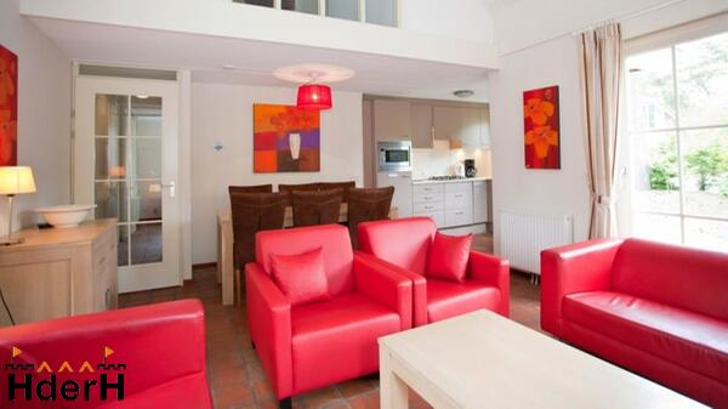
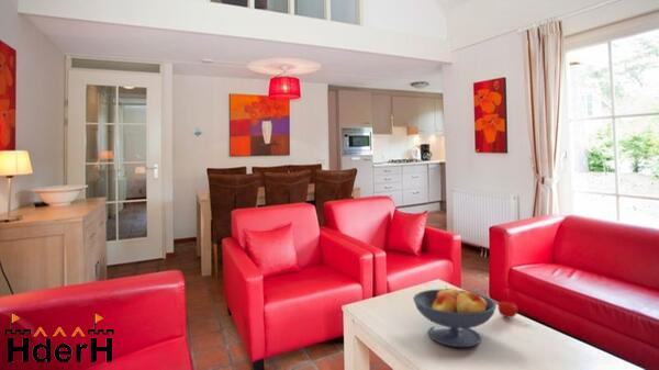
+ apple (507, 309)
+ fruit bowl (453, 311)
